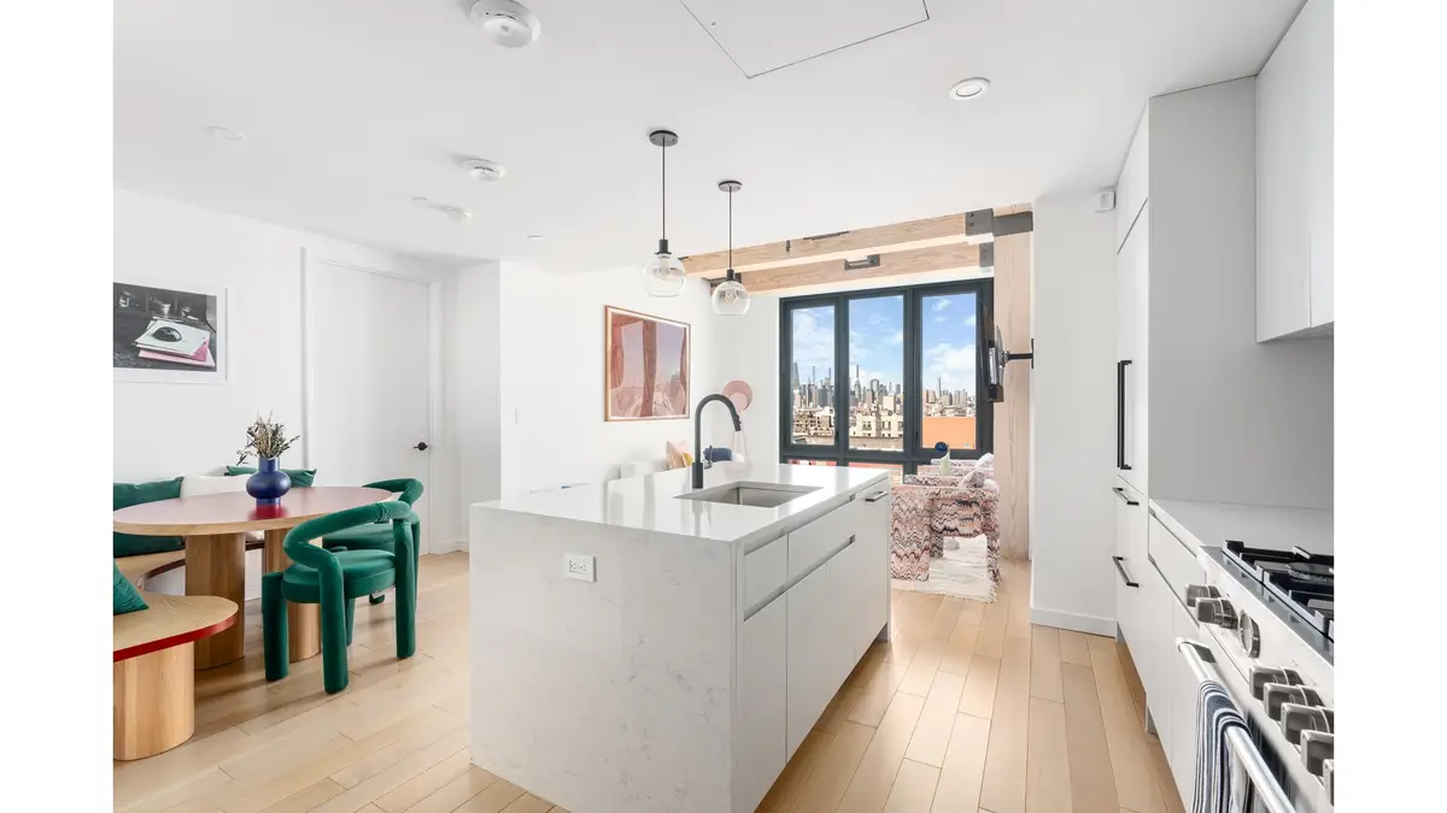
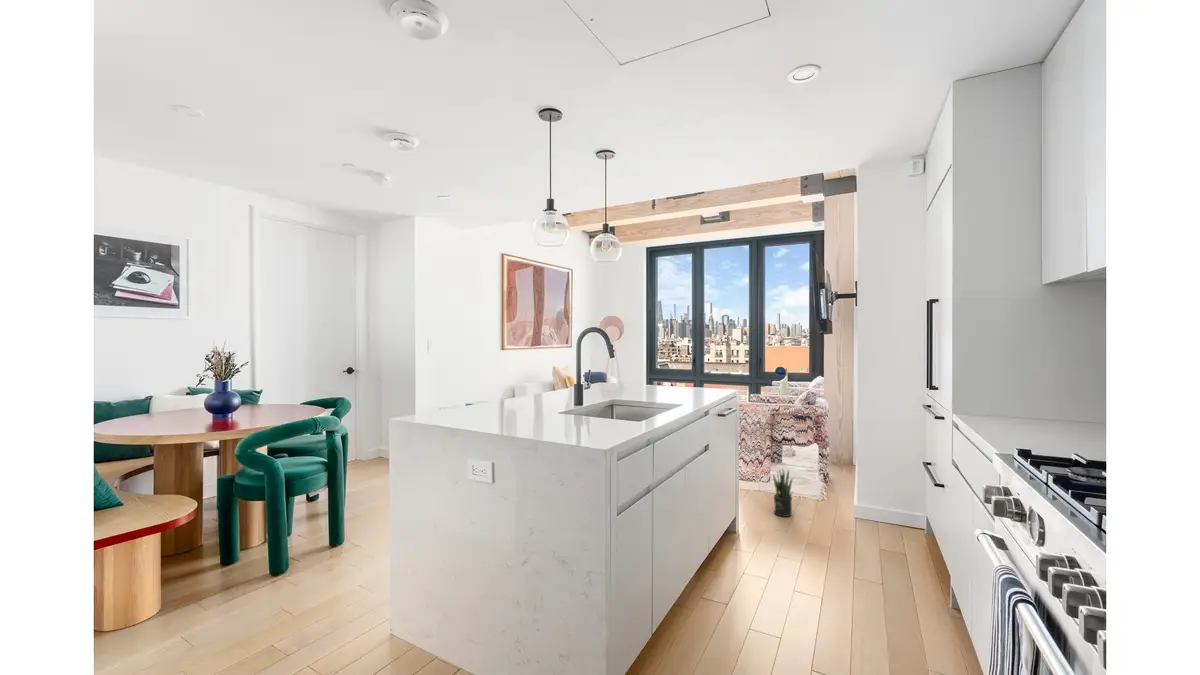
+ potted plant (782, 492)
